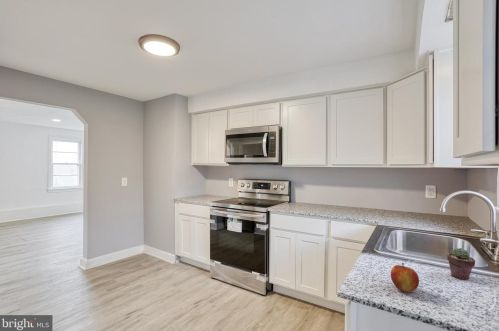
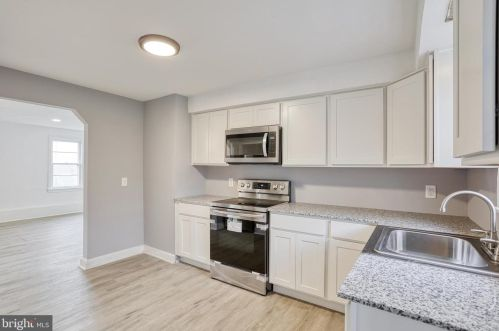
- potted succulent (460, 262)
- apple (404, 276)
